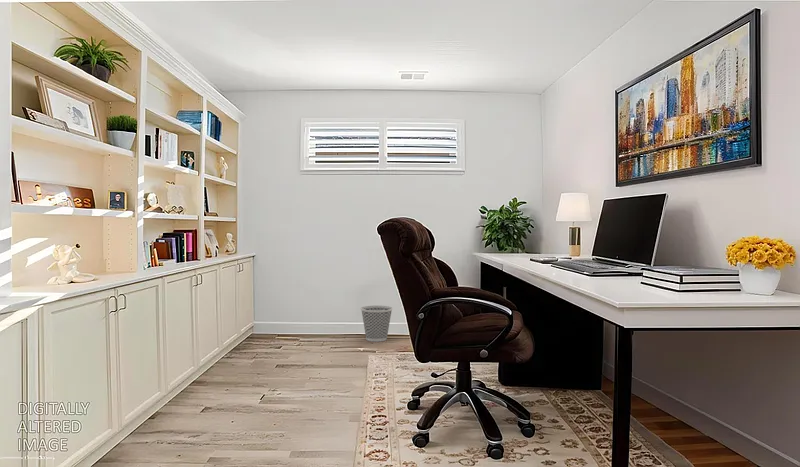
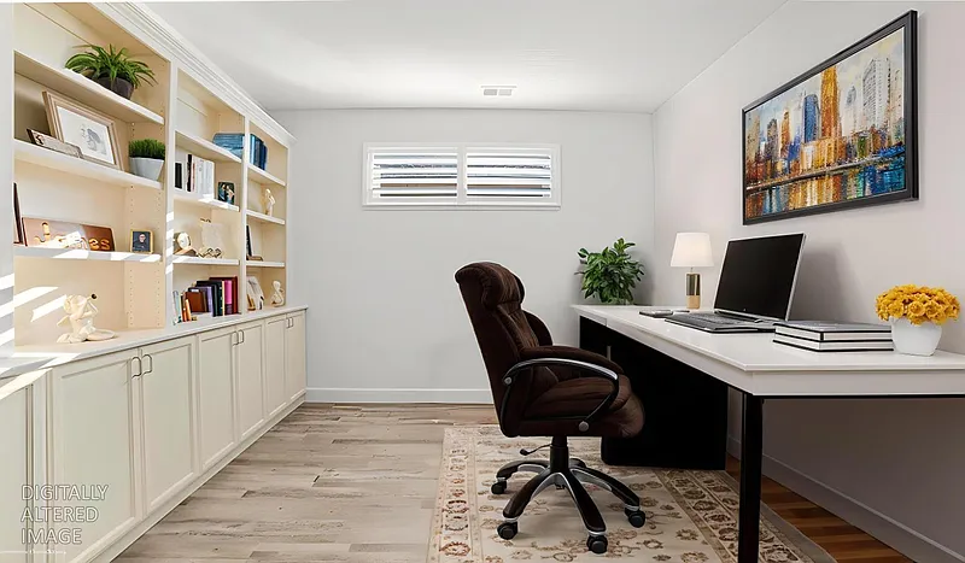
- wastebasket (376, 323)
